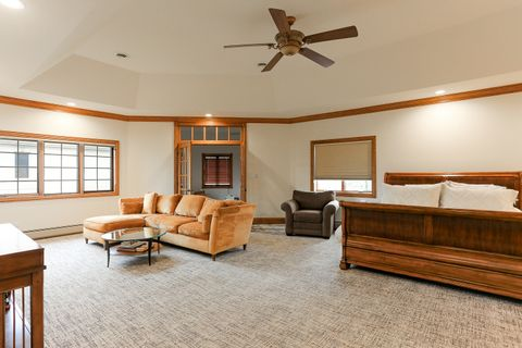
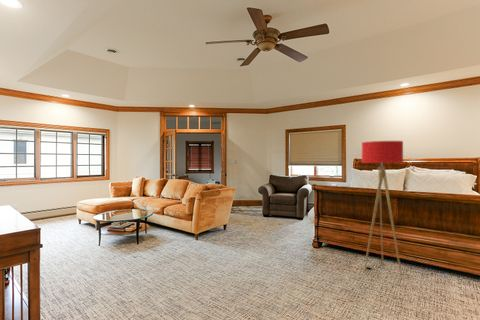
+ floor lamp (381, 206)
